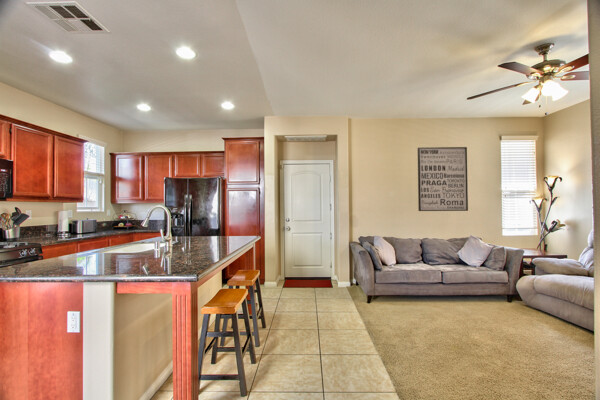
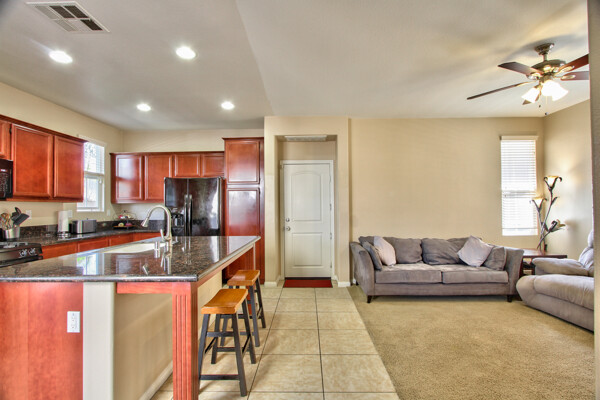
- wall art (442, 179)
